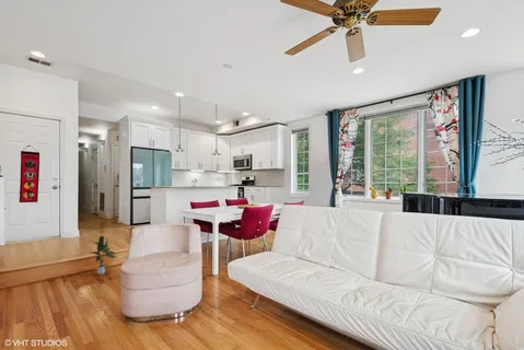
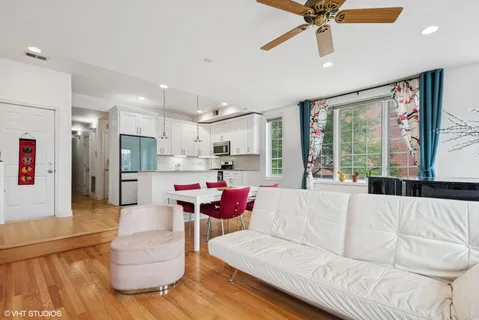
- potted plant (103, 255)
